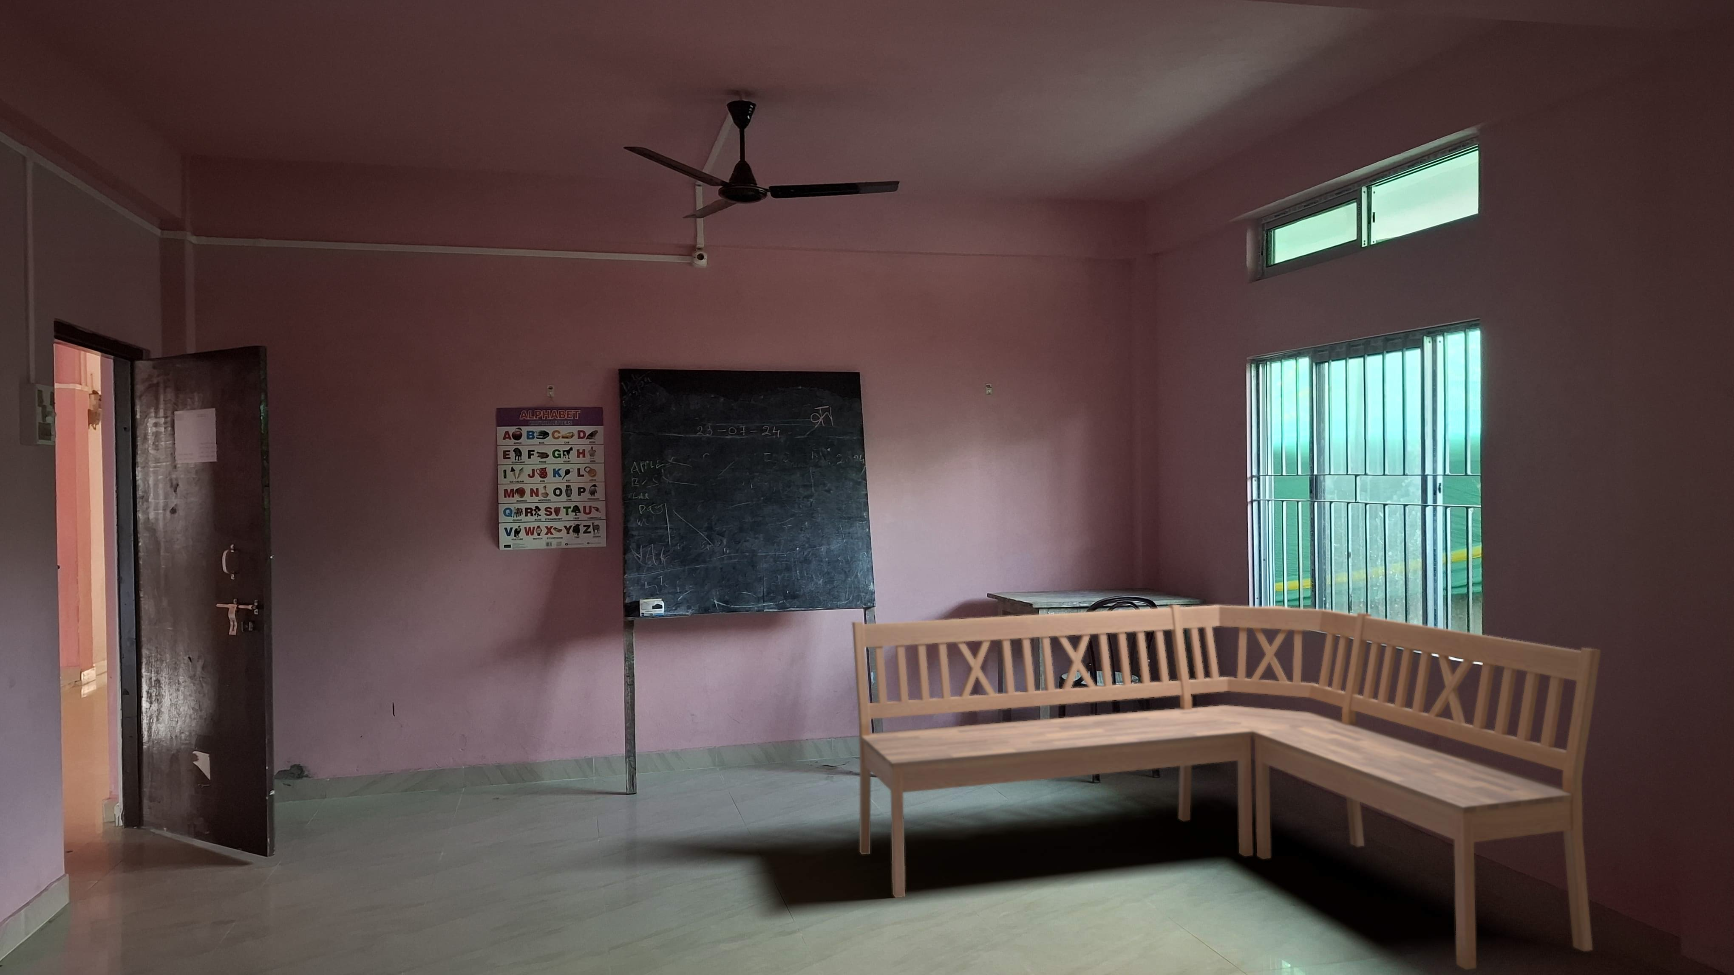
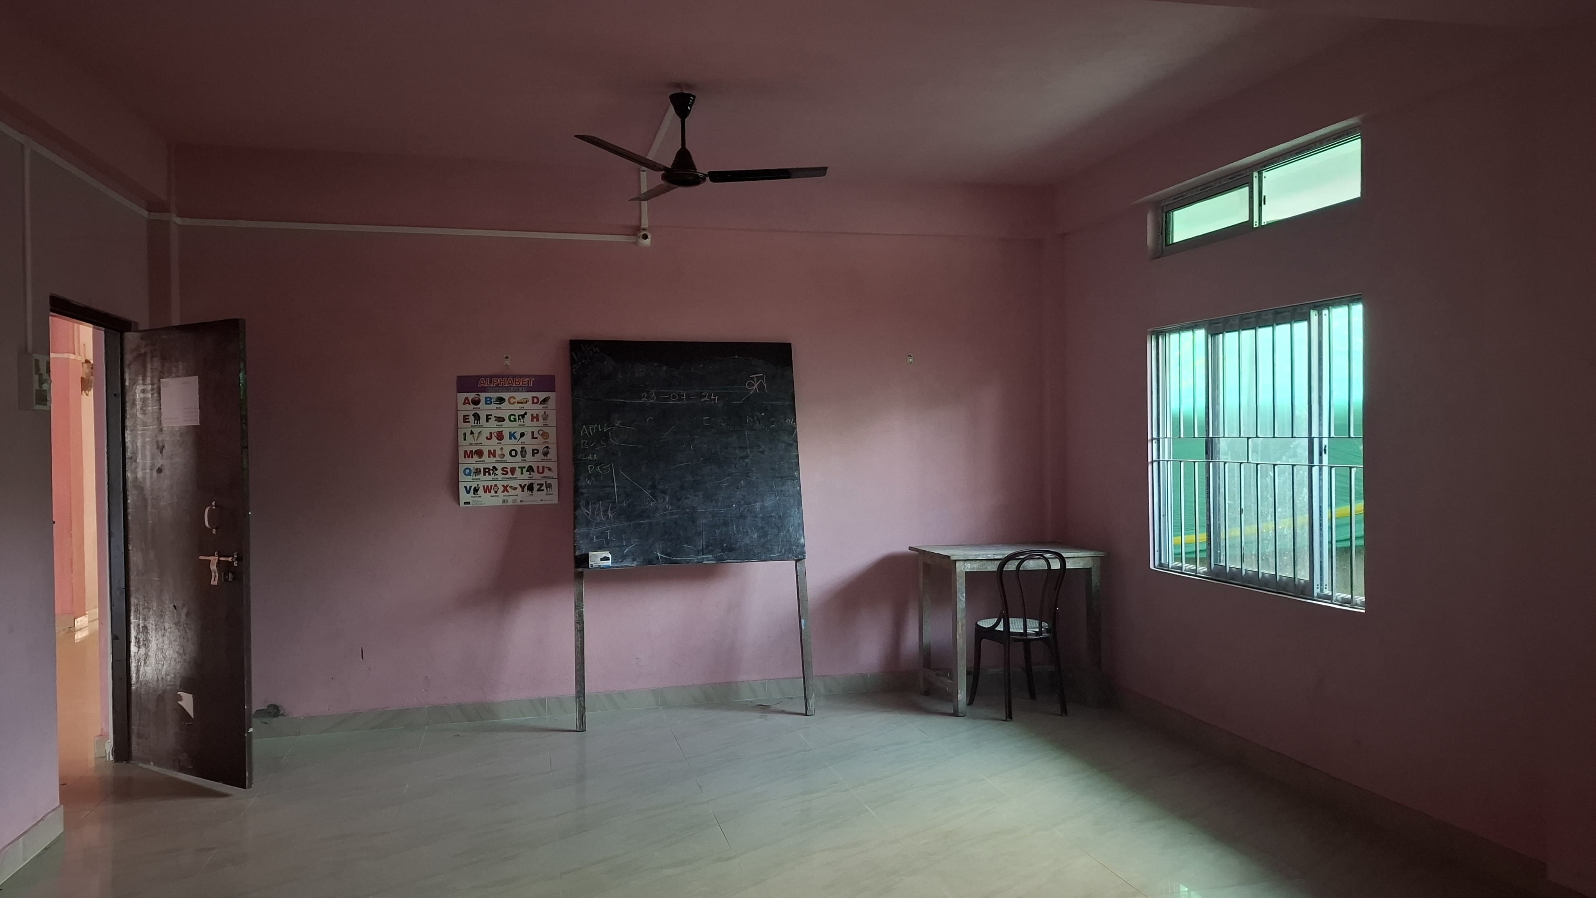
- bench (1179, 763)
